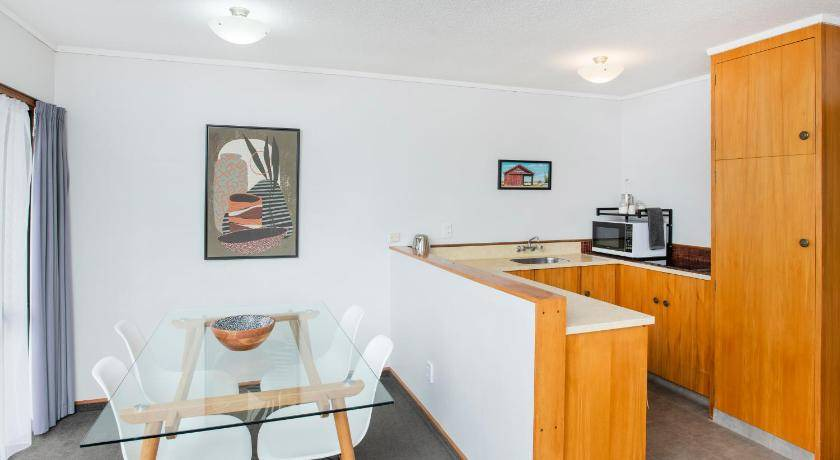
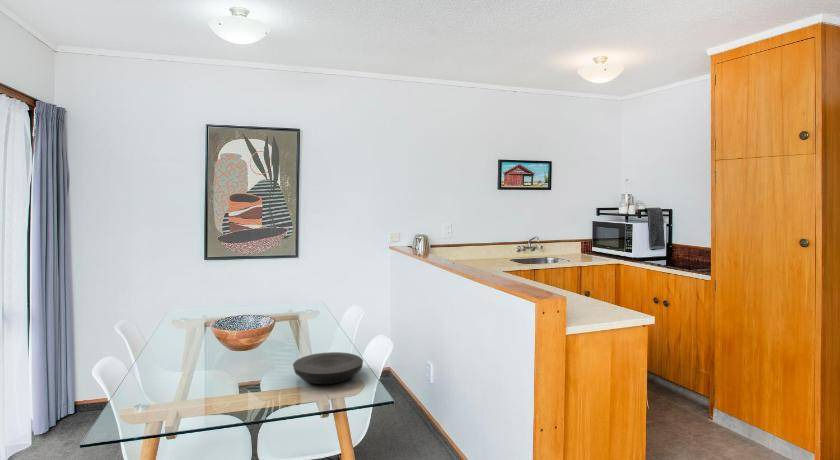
+ plate (328, 369)
